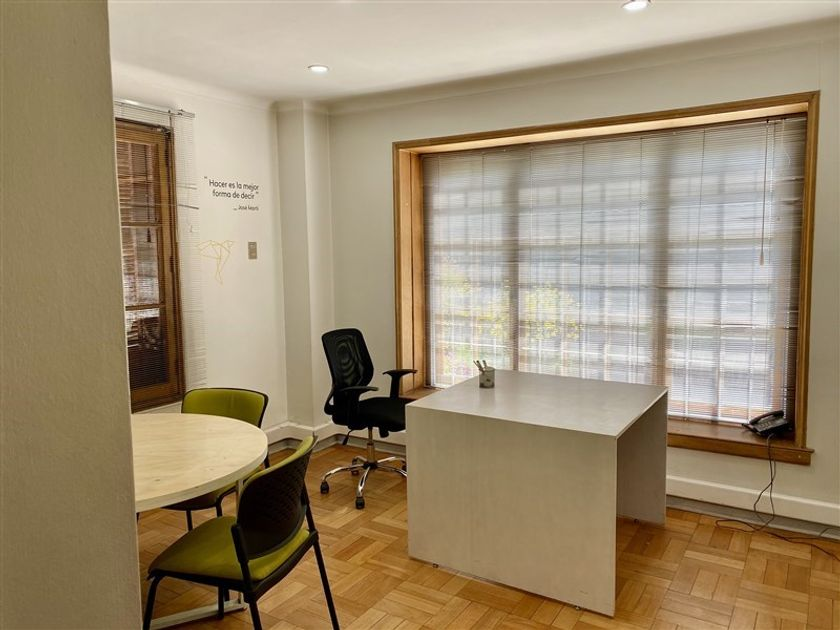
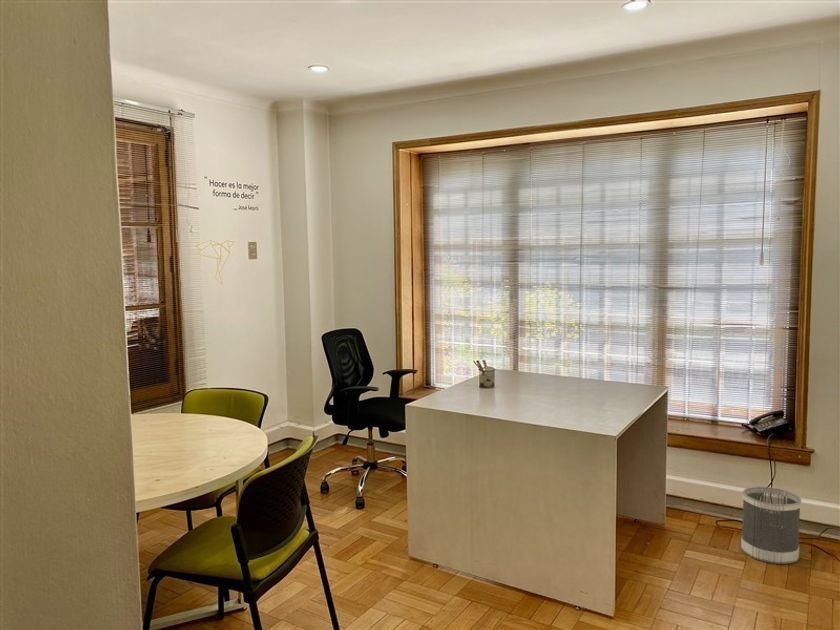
+ wastebasket (770, 524)
